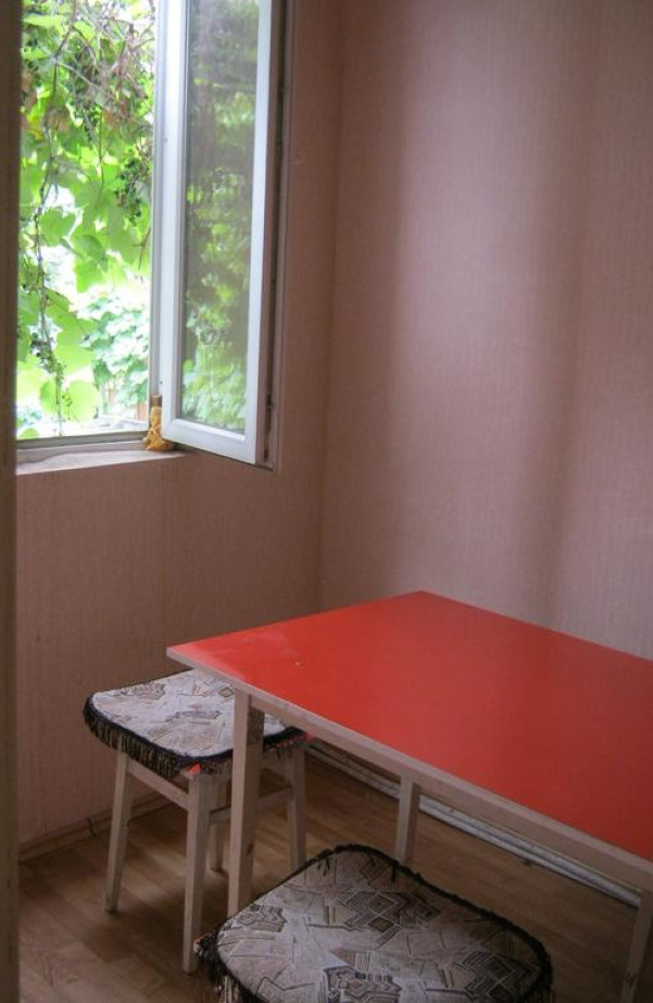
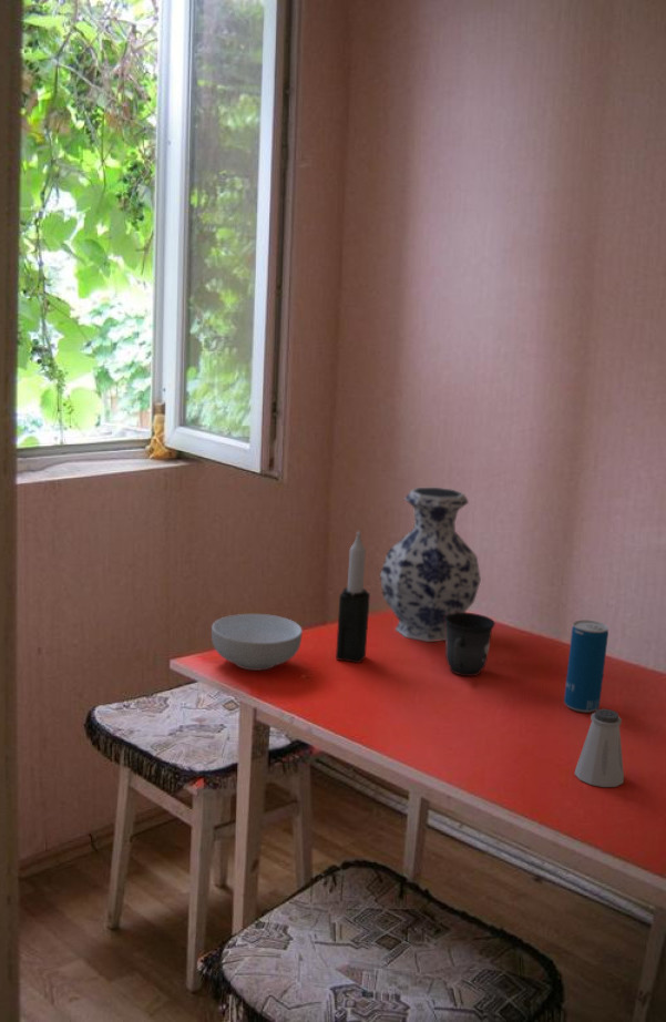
+ beverage can (585, 666)
+ vase (431, 562)
+ mug (464, 647)
+ candle (355, 595)
+ cereal bowl (256, 644)
+ saltshaker (603, 744)
